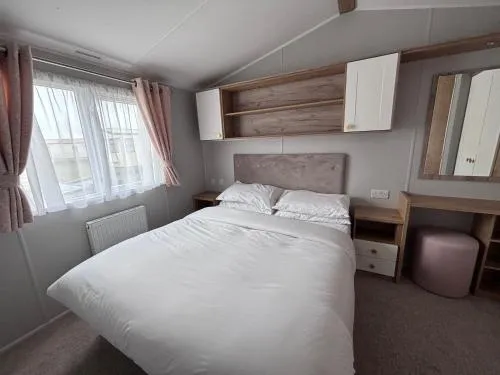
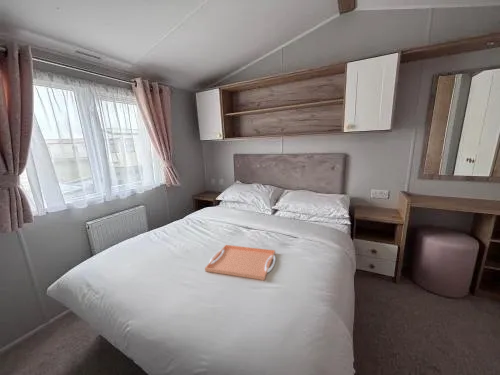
+ serving tray (242, 260)
